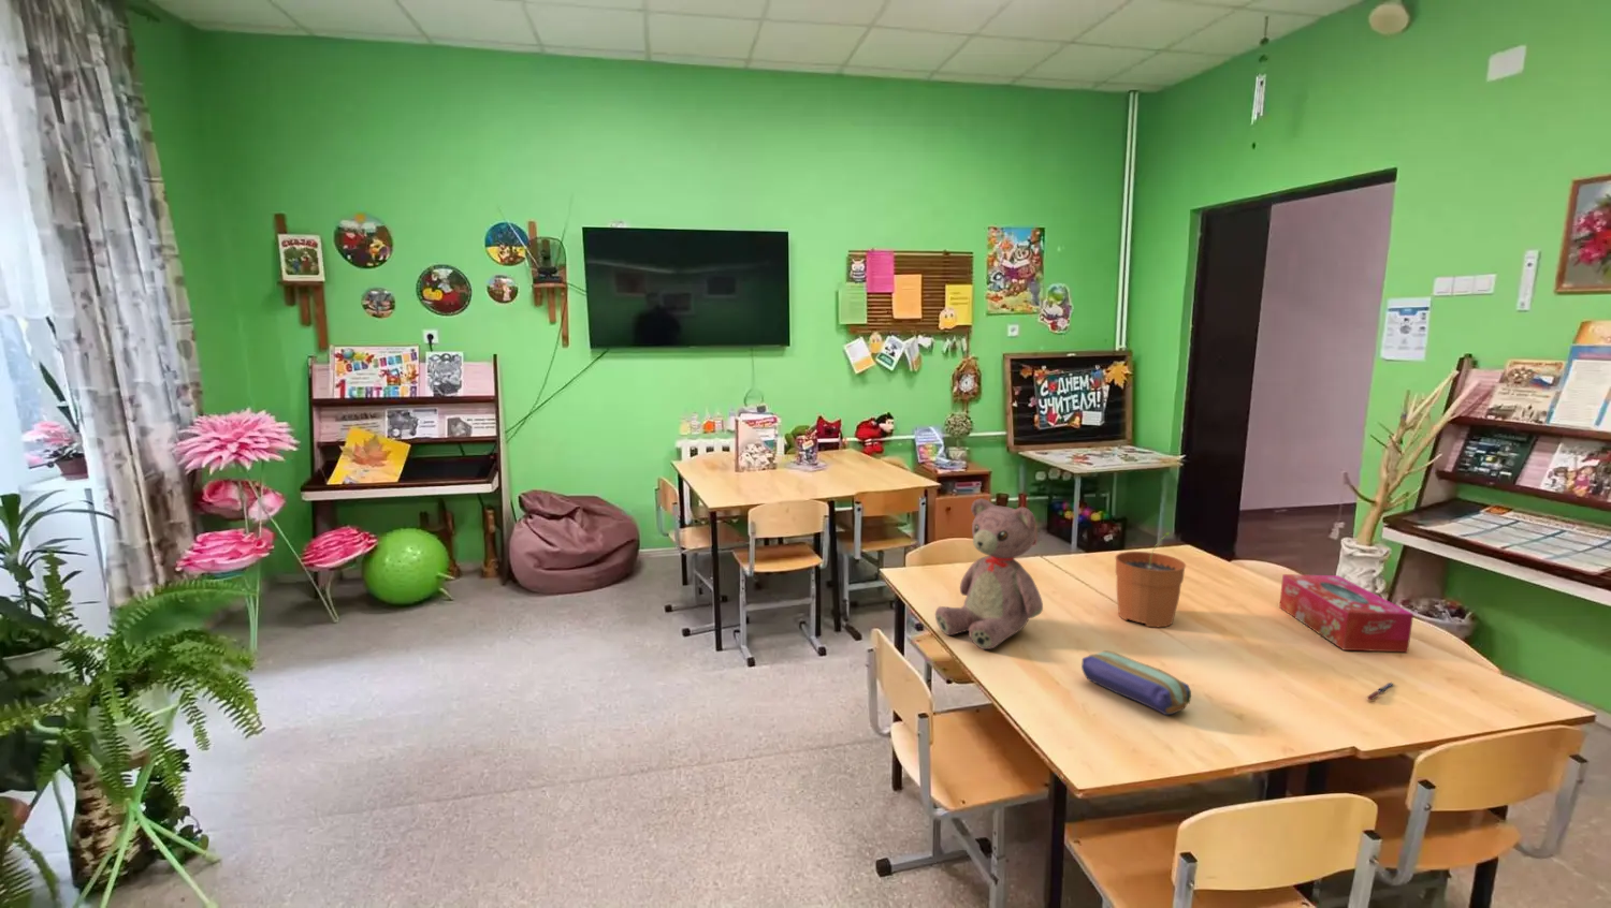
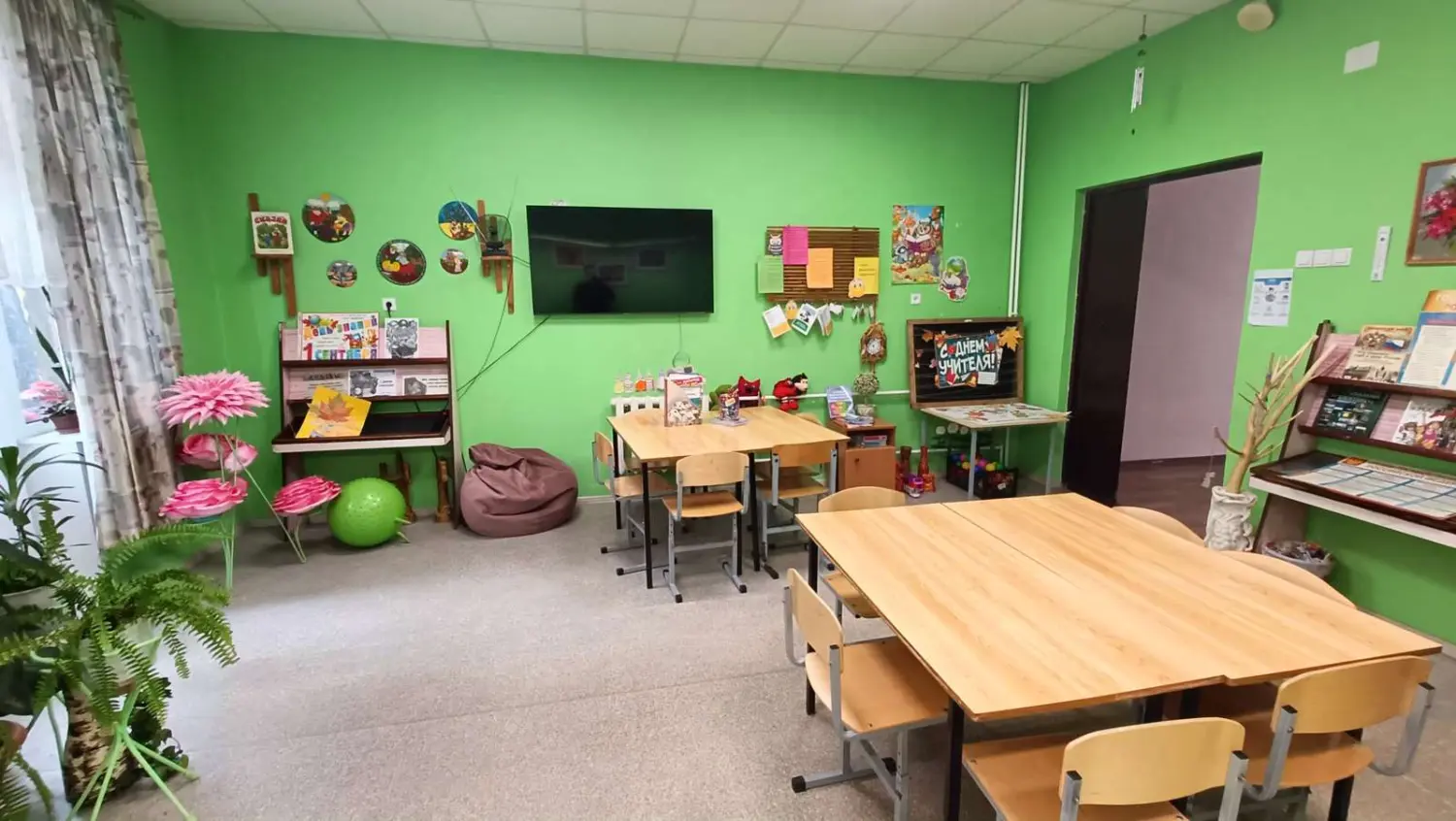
- pencil case (1133, 680)
- plant pot (1149, 574)
- teddy bear (989, 570)
- pen (1380, 689)
- tissue box (1340, 609)
